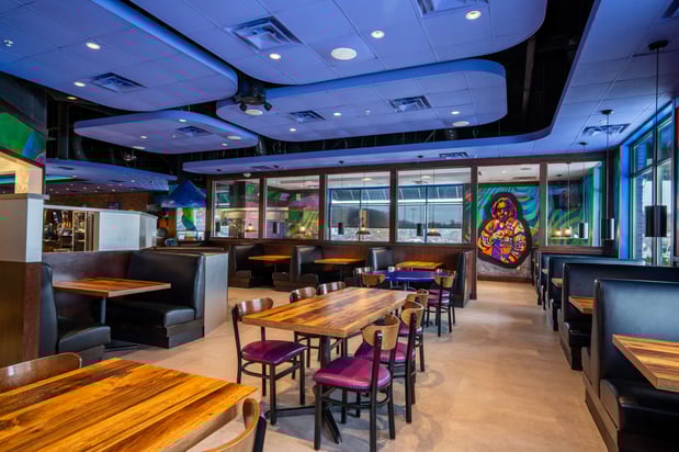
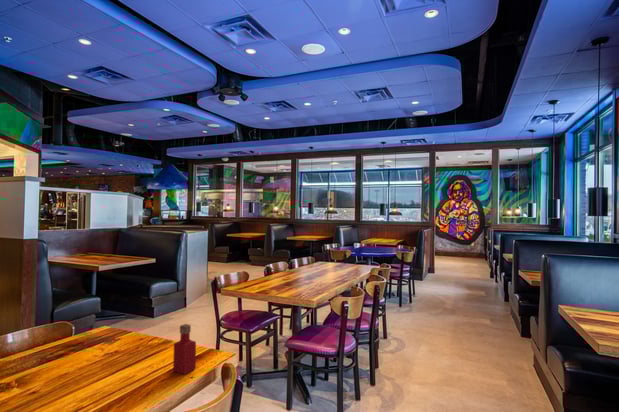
+ tabasco sauce (184, 347)
